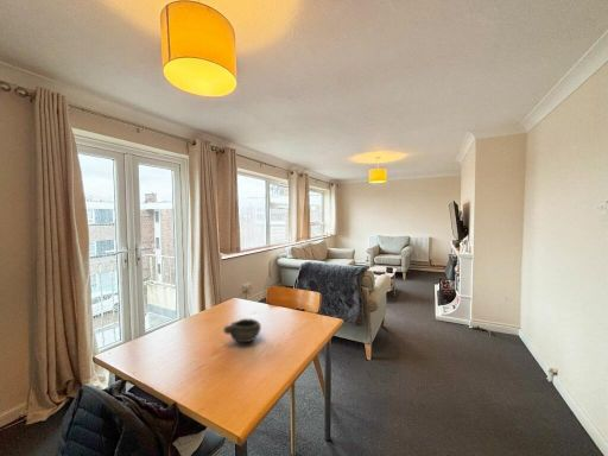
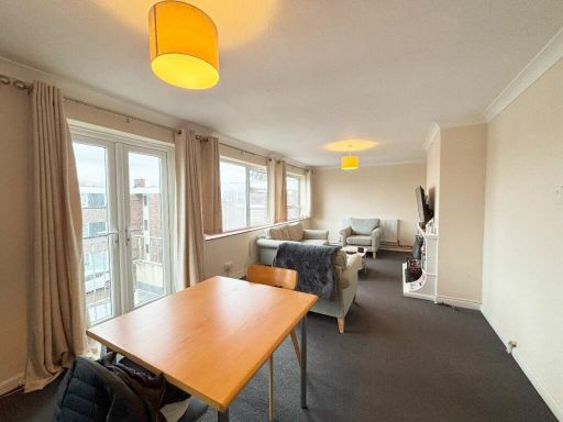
- bowl (242, 330)
